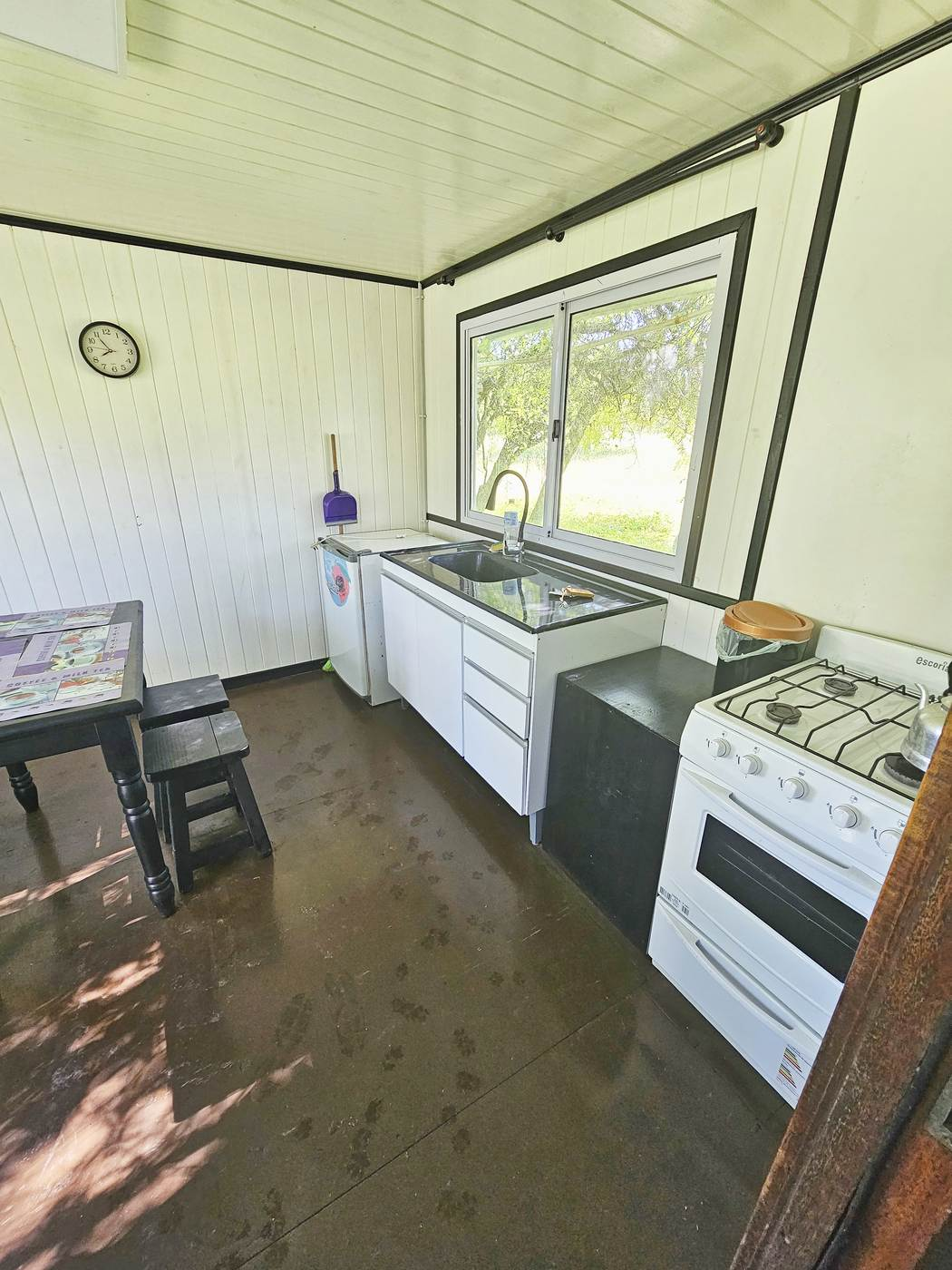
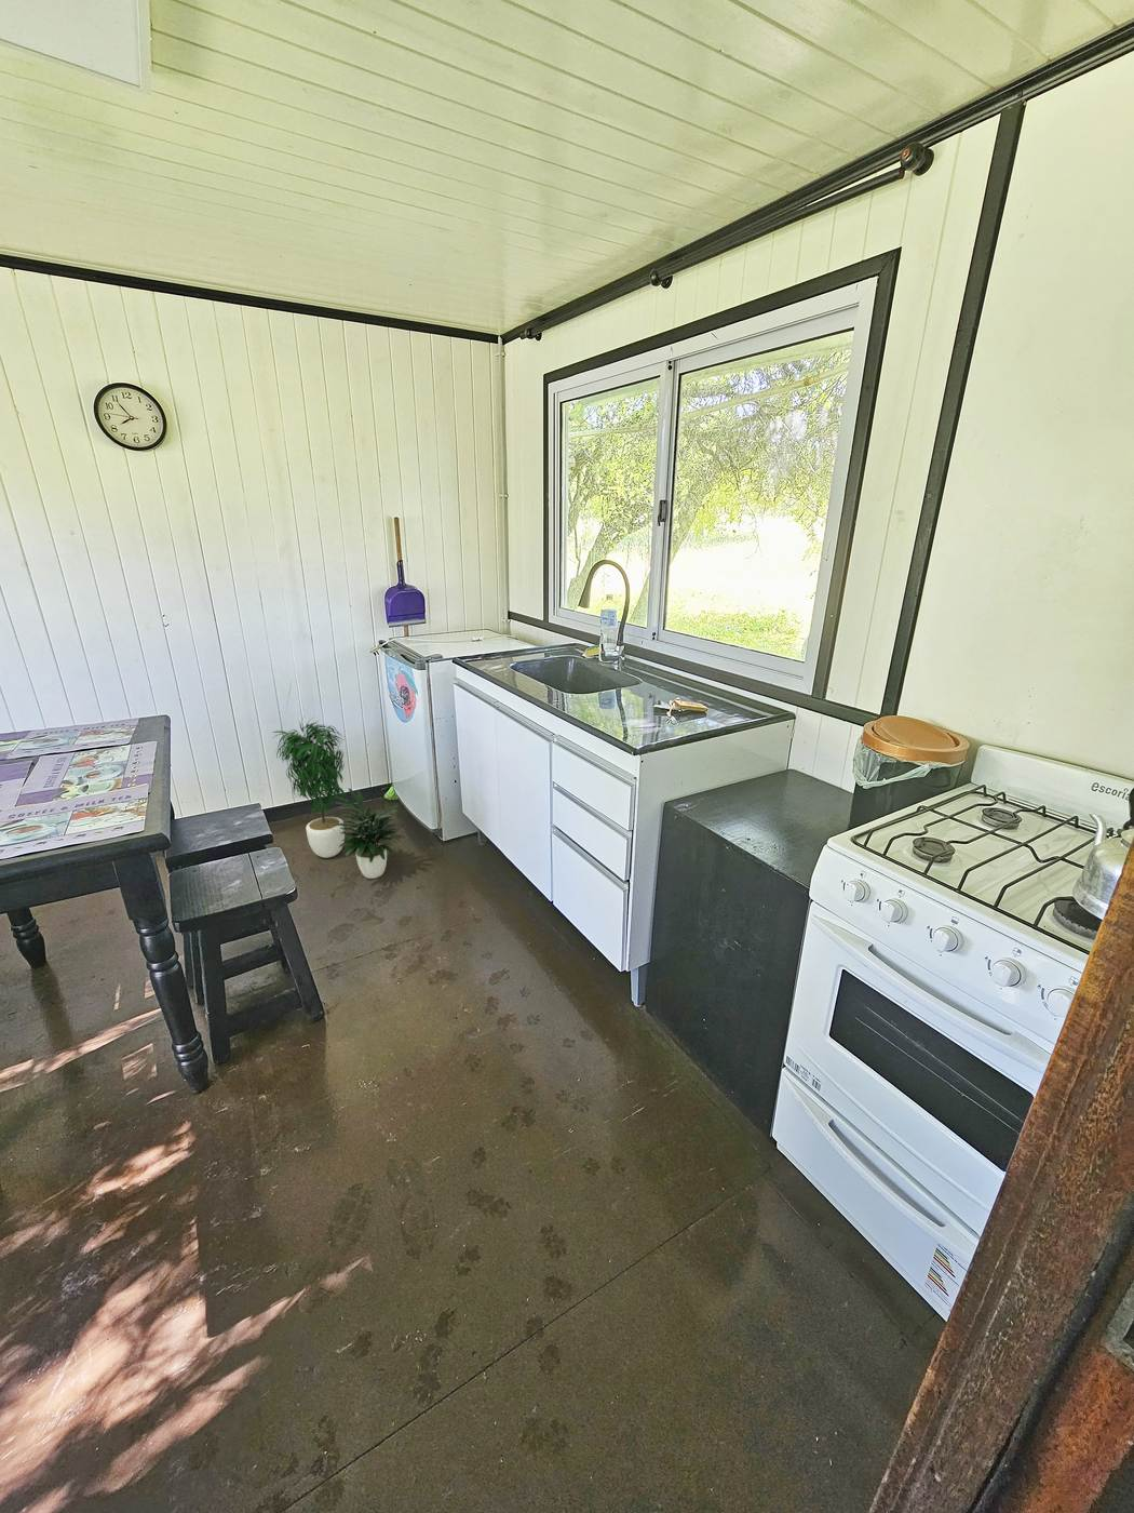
+ potted plant (338, 796)
